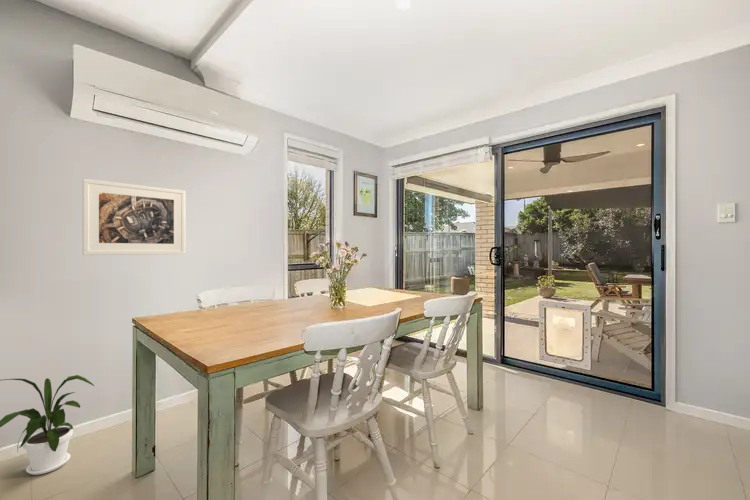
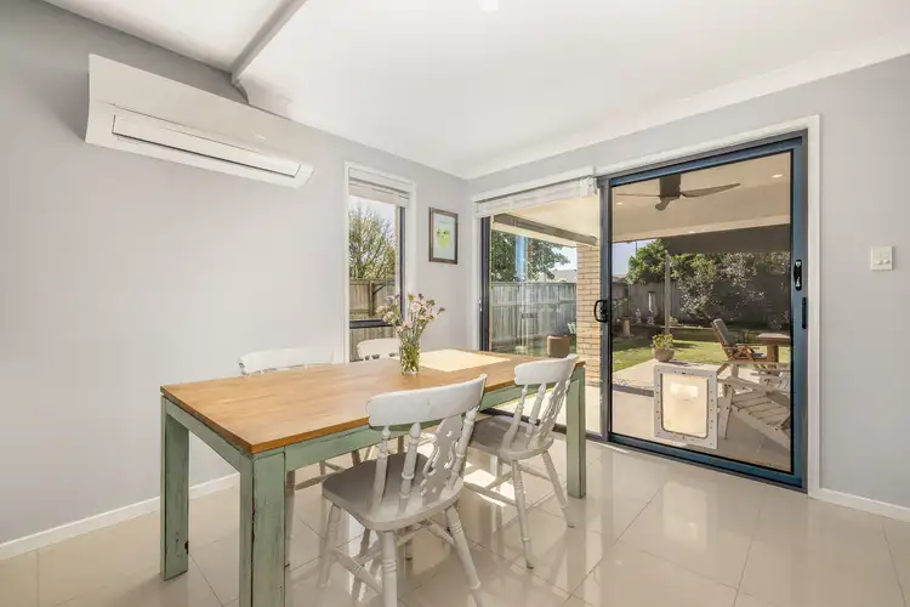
- house plant (45, 419)
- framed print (138, 219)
